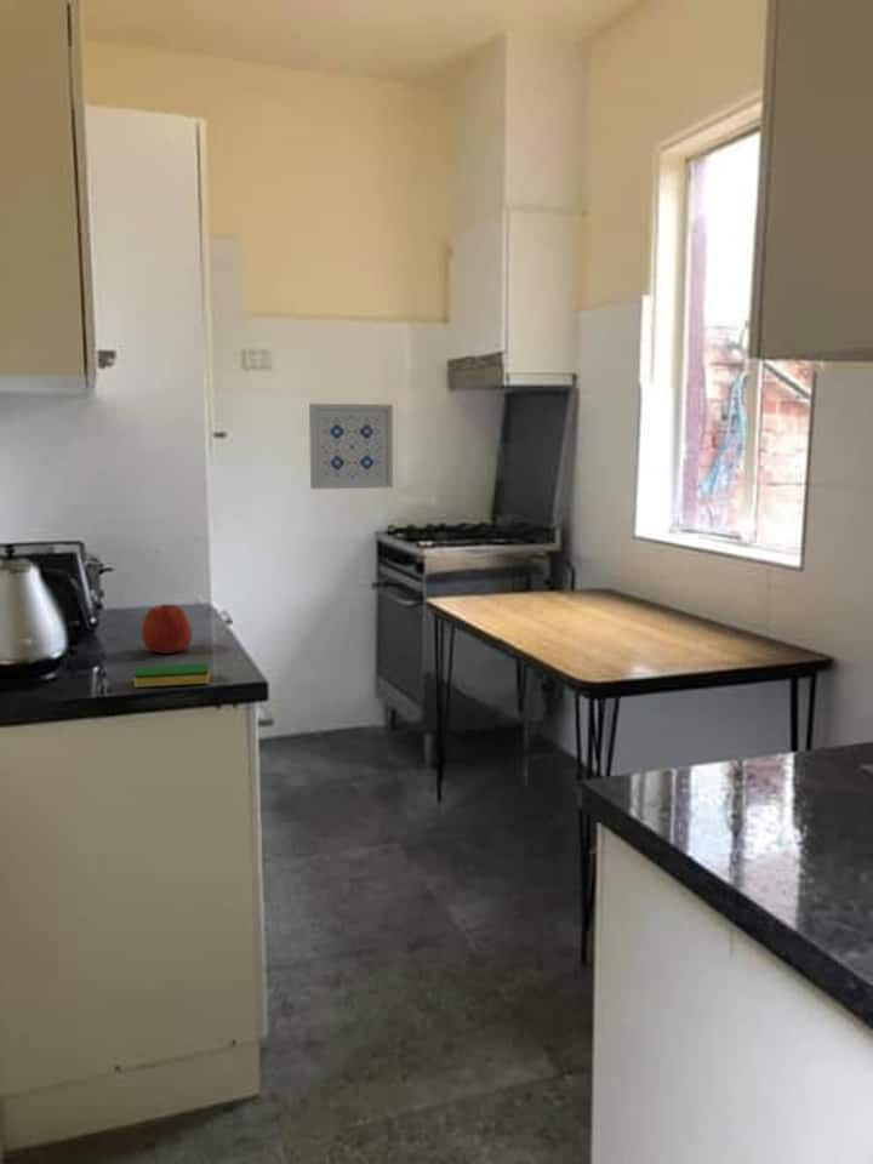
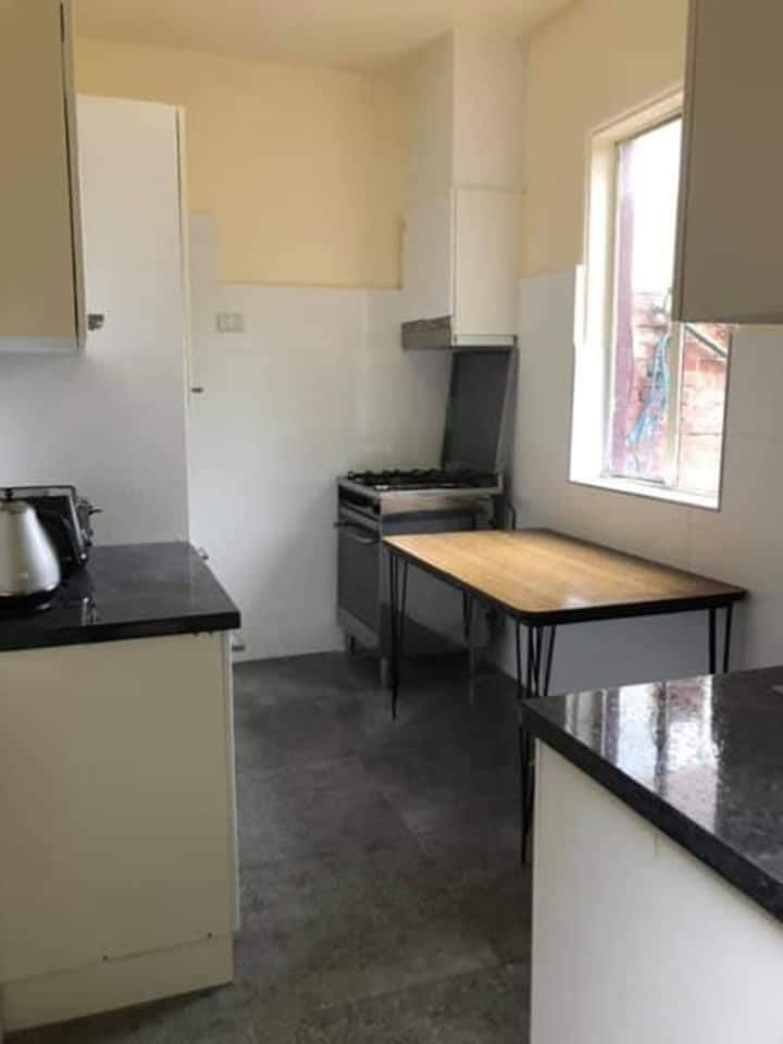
- wall art (352, 446)
- apple (166, 626)
- dish sponge (172, 674)
